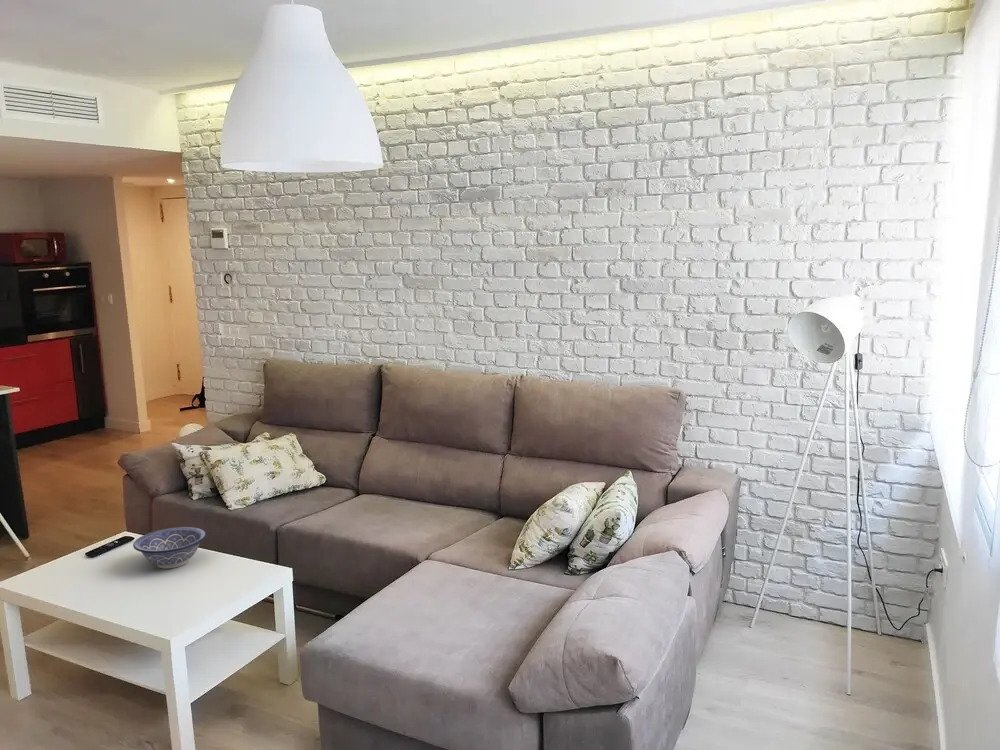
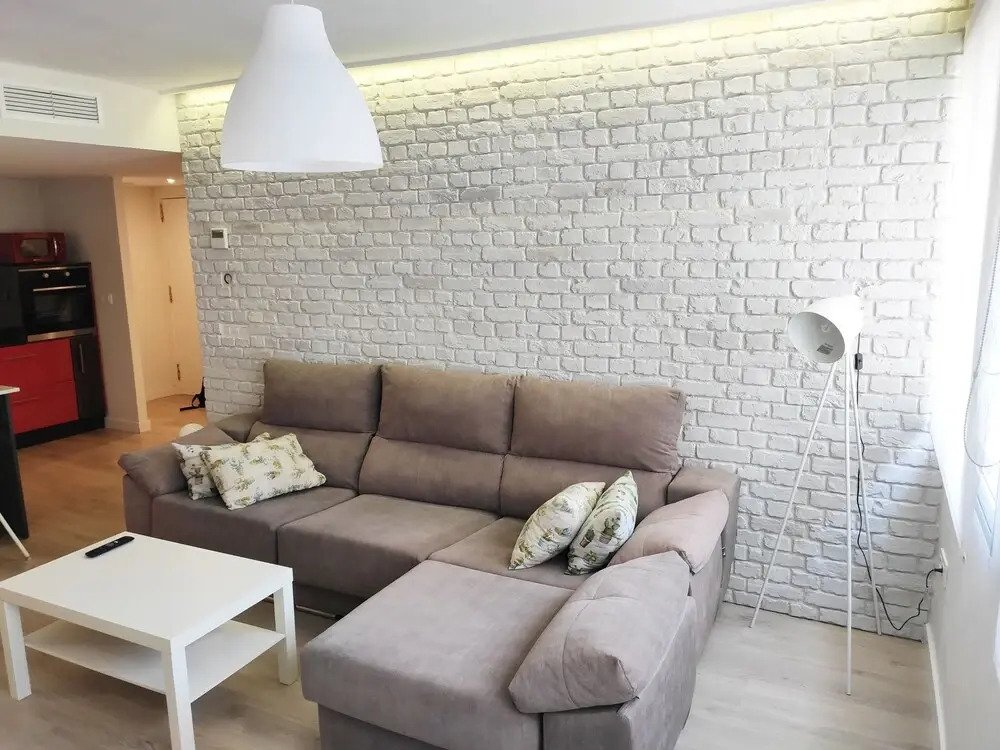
- decorative bowl (171, 550)
